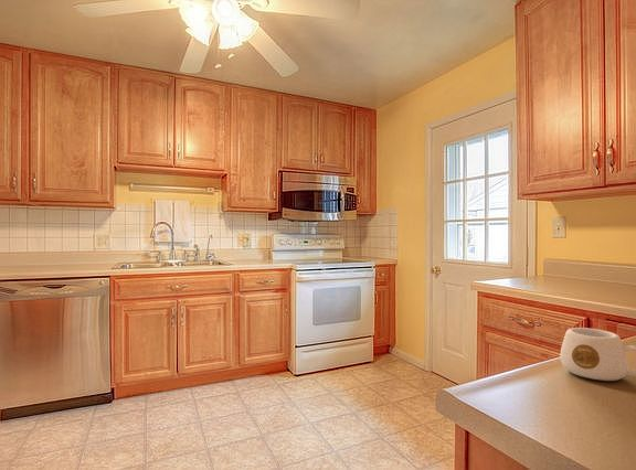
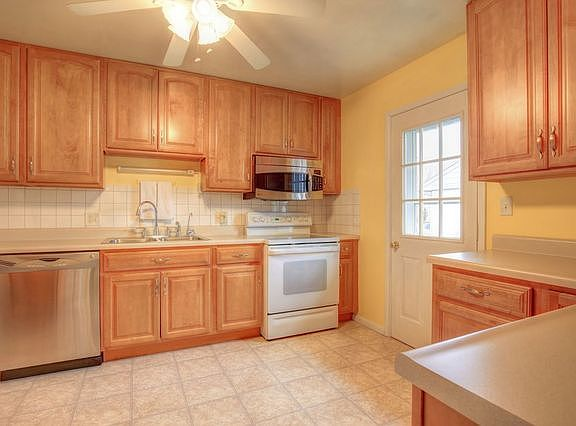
- mug (602, 354)
